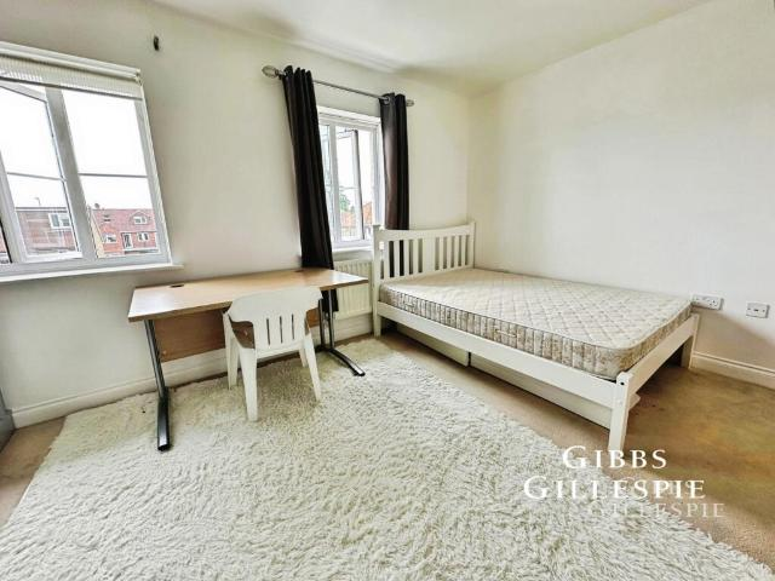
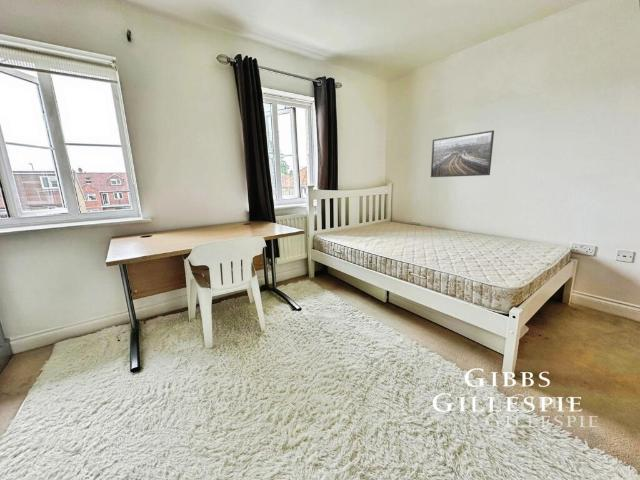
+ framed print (459, 156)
